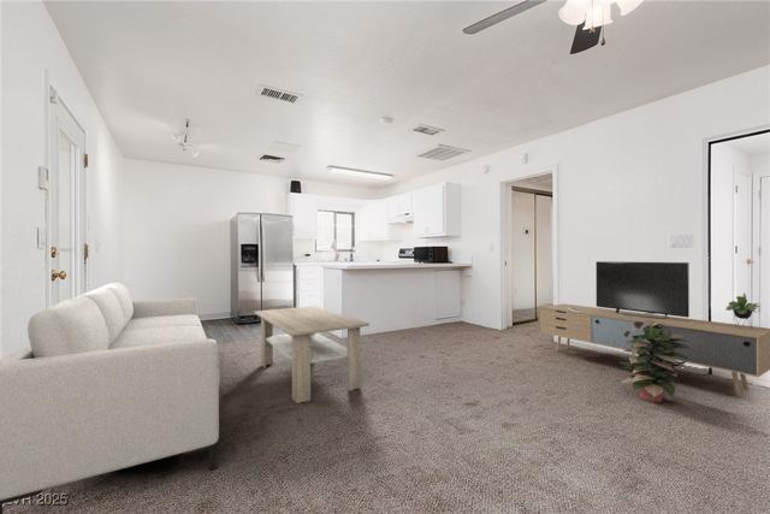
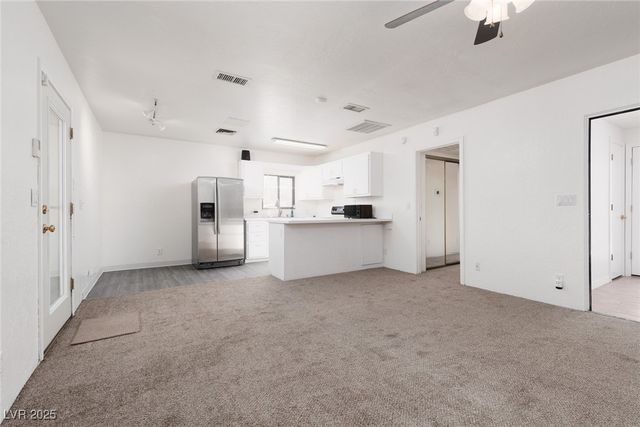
- media console (635, 314)
- sofa (140, 348)
- coffee table (306, 345)
- decorative plant (653, 360)
